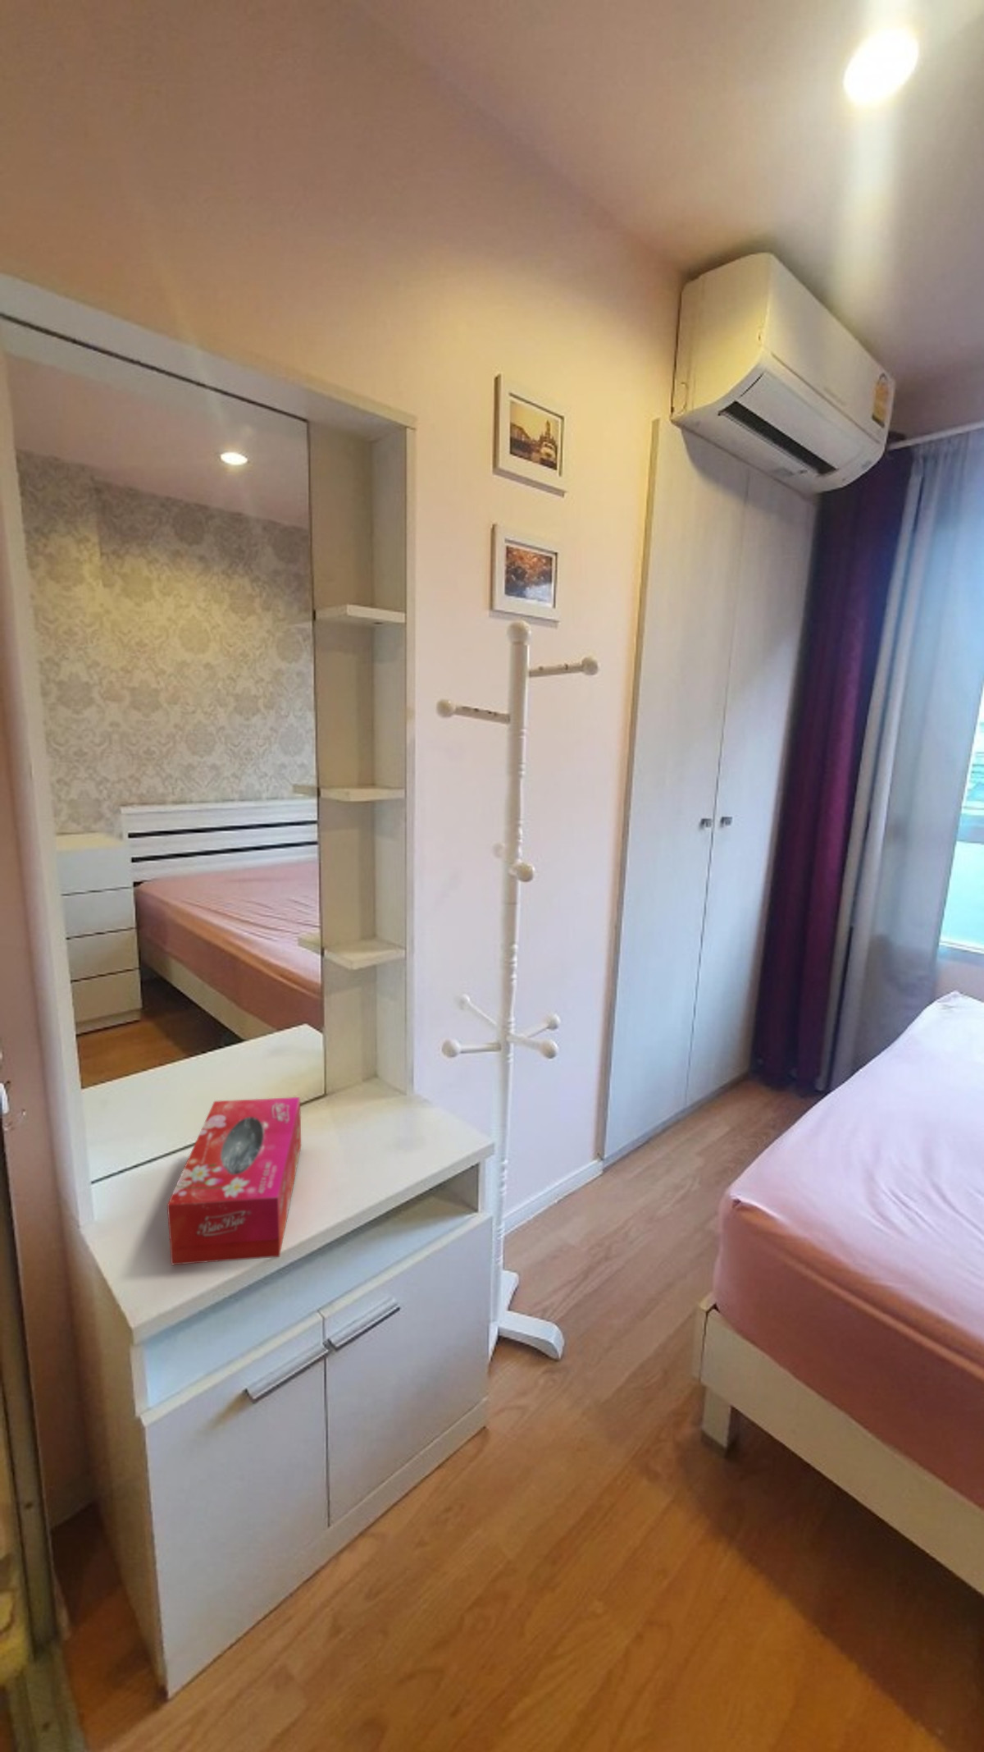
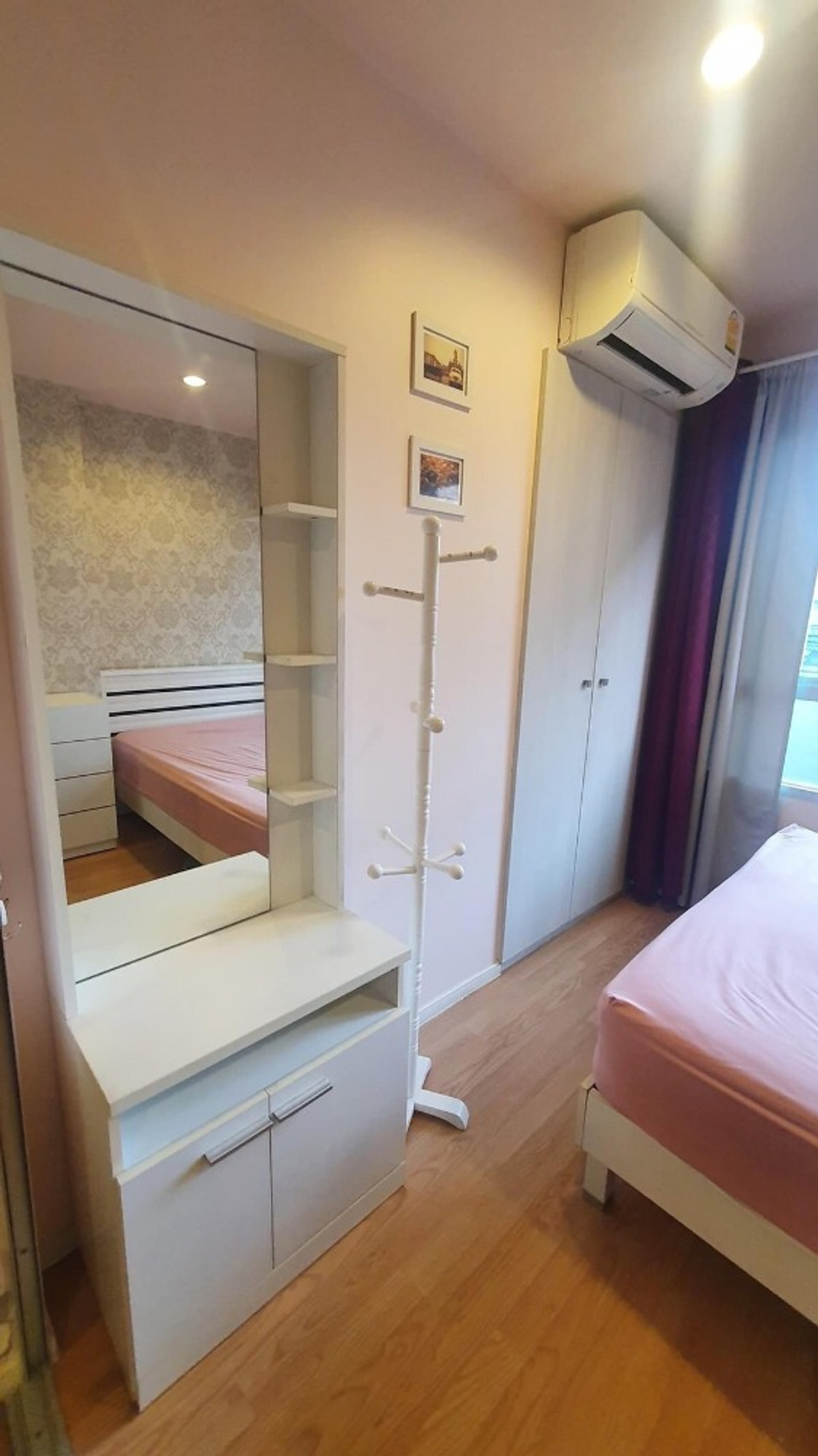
- tissue box (243, 1171)
